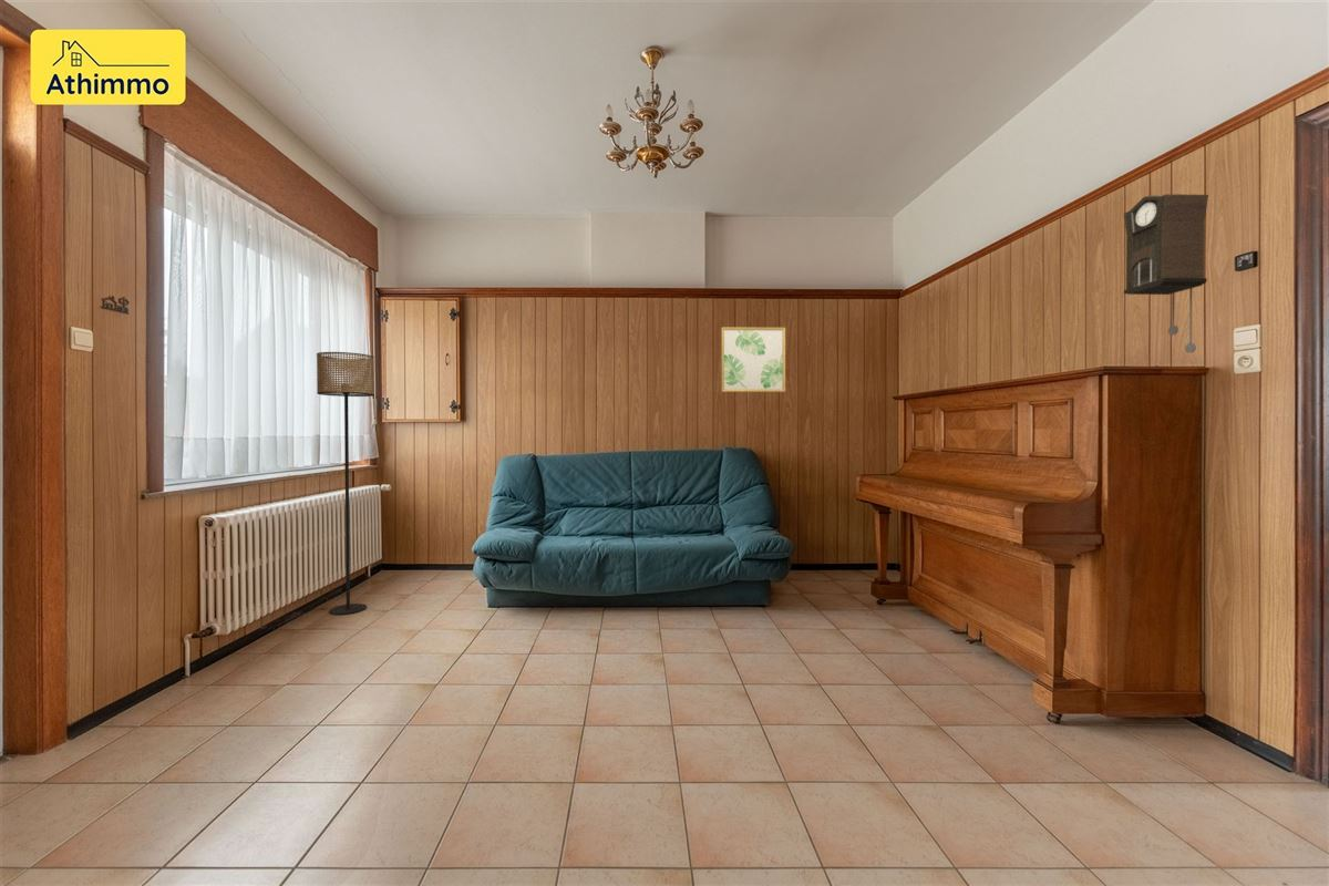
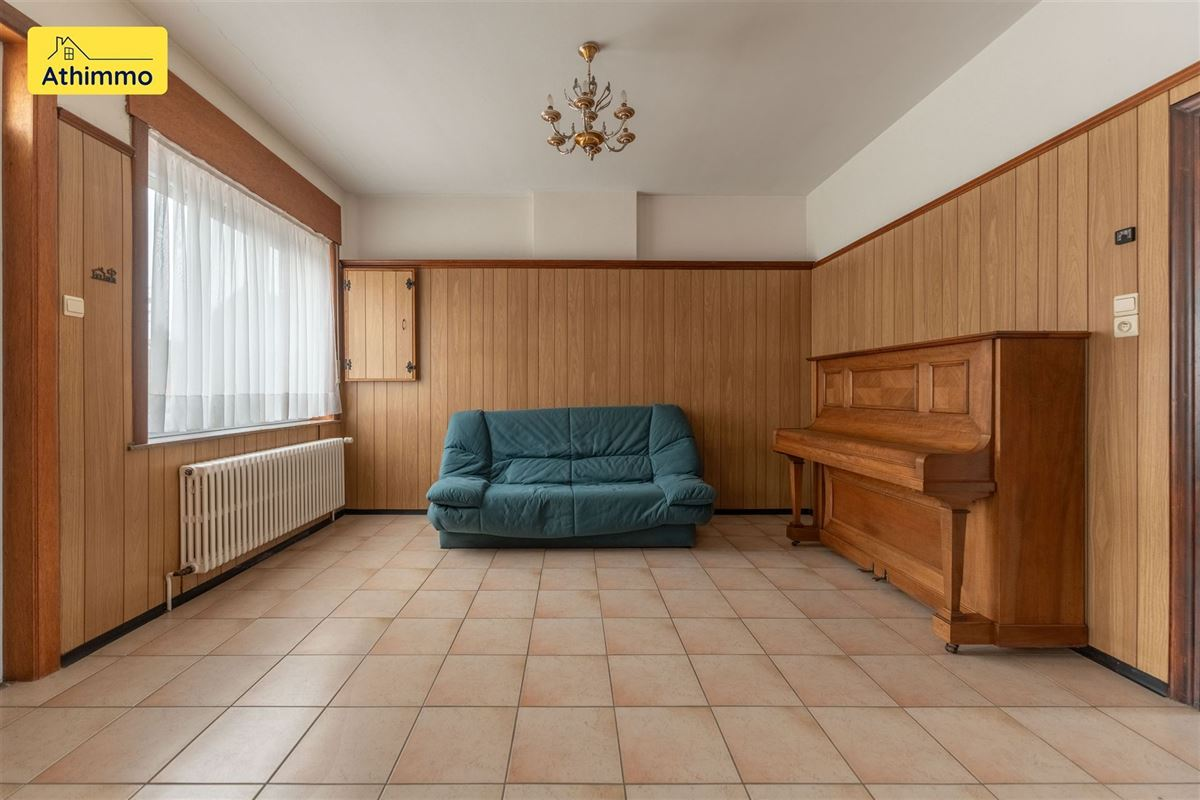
- floor lamp (347, 483)
- wall art (753, 359)
- pendulum clock (1163, 275)
